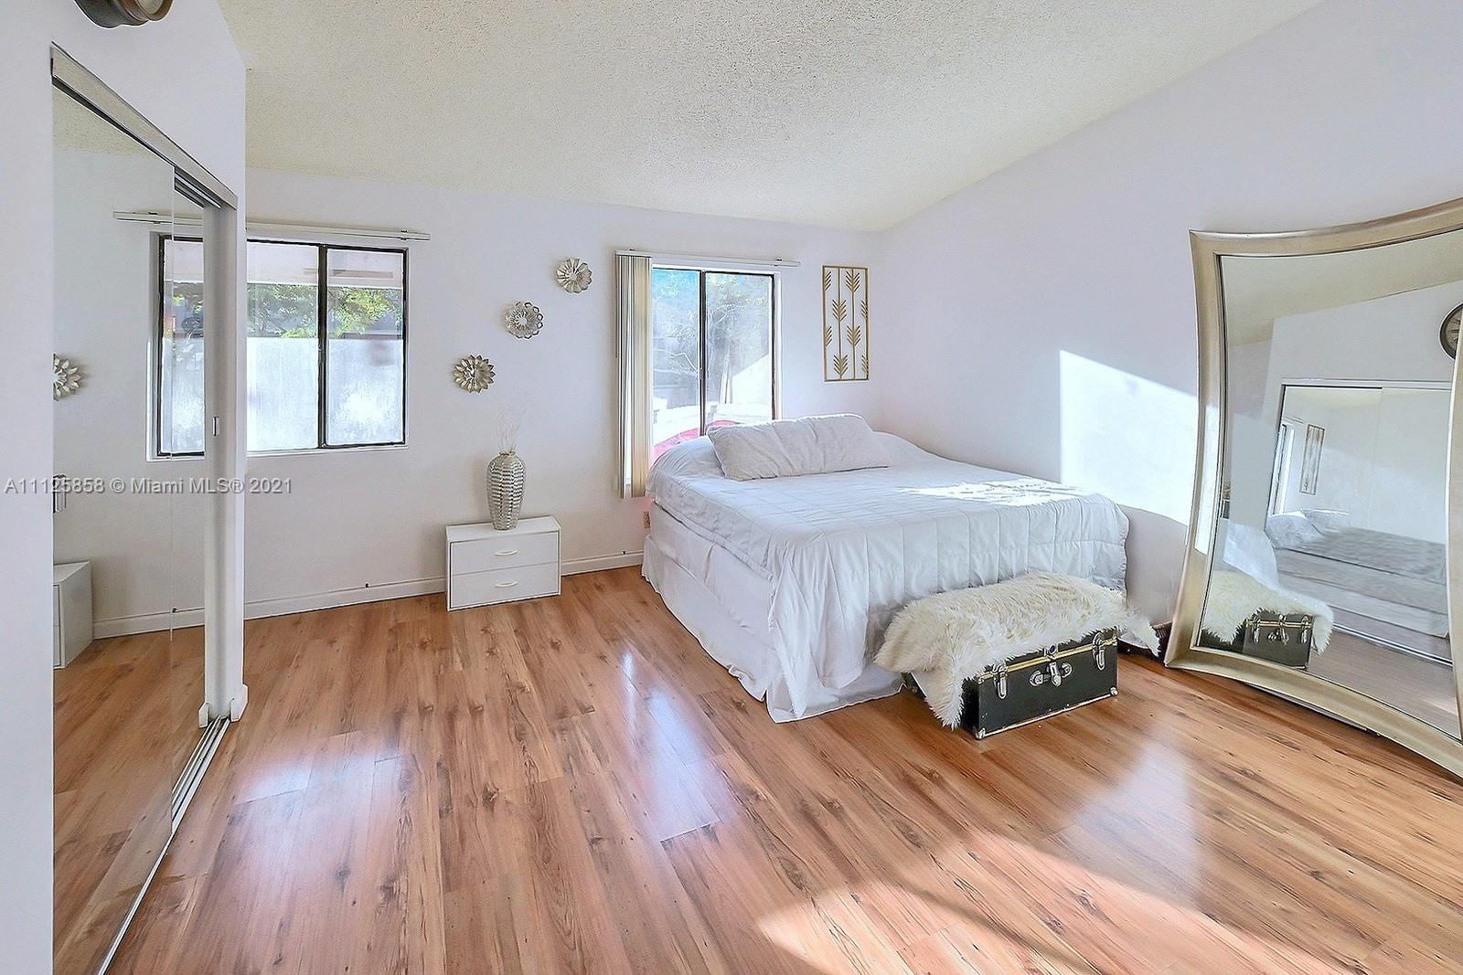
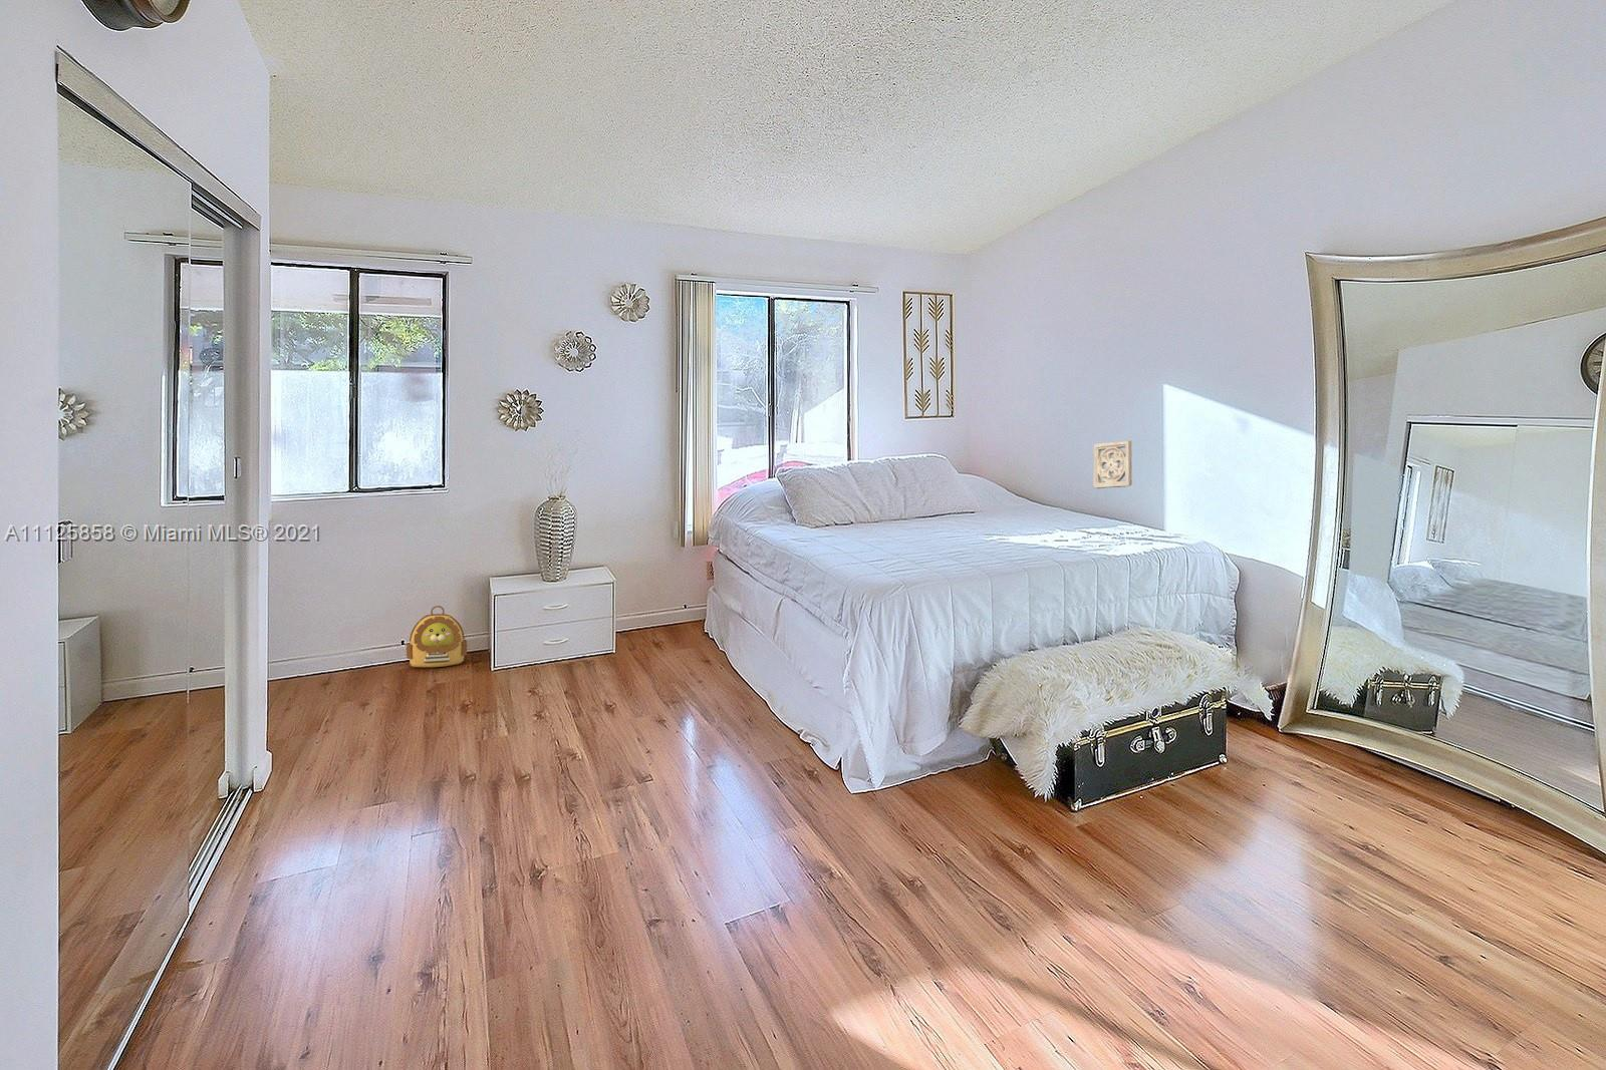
+ backpack (436, 635)
+ wall ornament (1112, 465)
